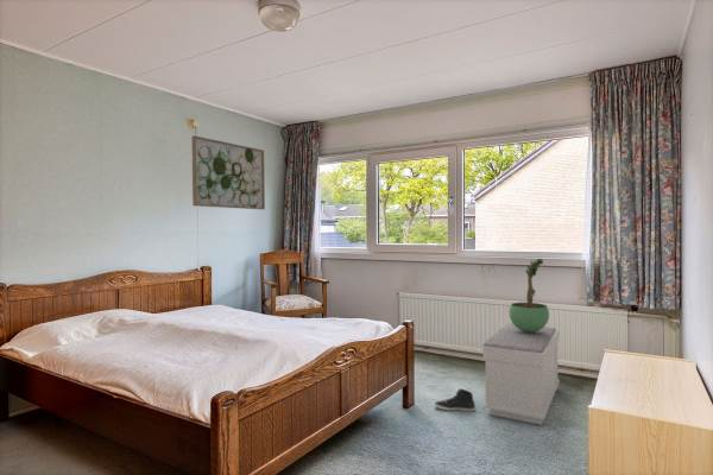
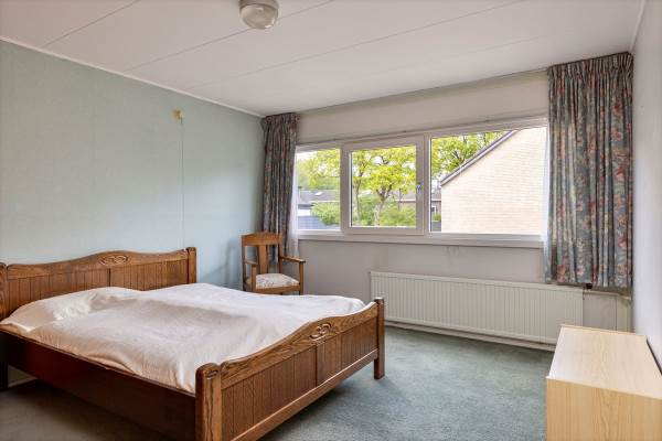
- wall art (232, 176)
- sneaker (454, 398)
- potted plant (529, 294)
- bench (523, 367)
